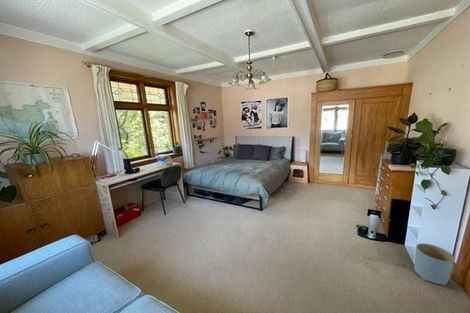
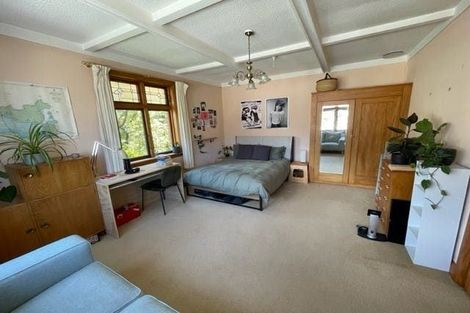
- planter (432, 263)
